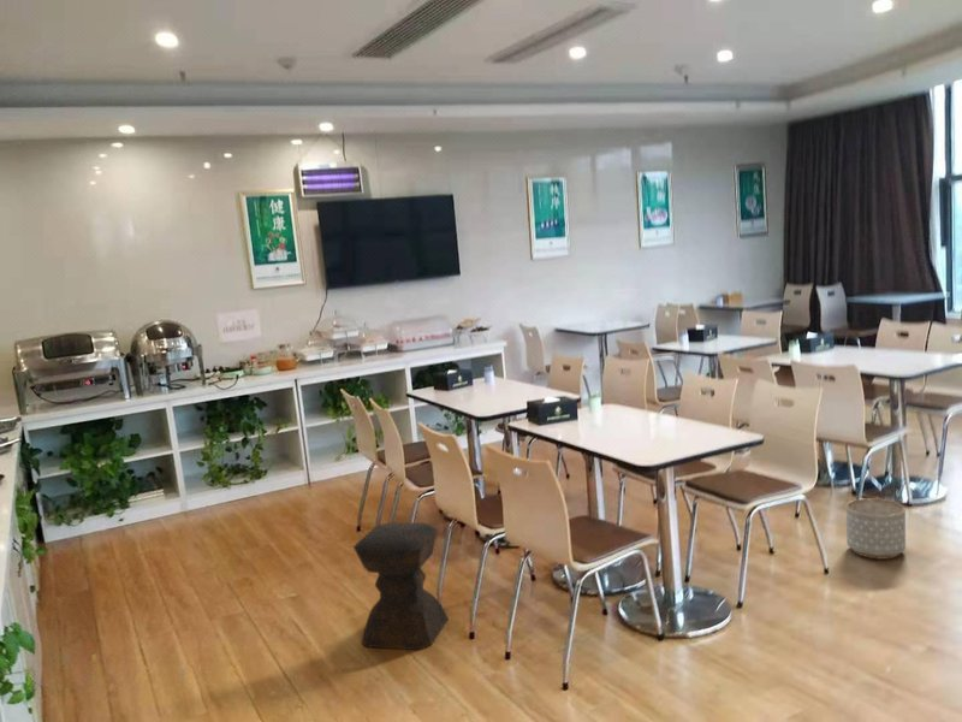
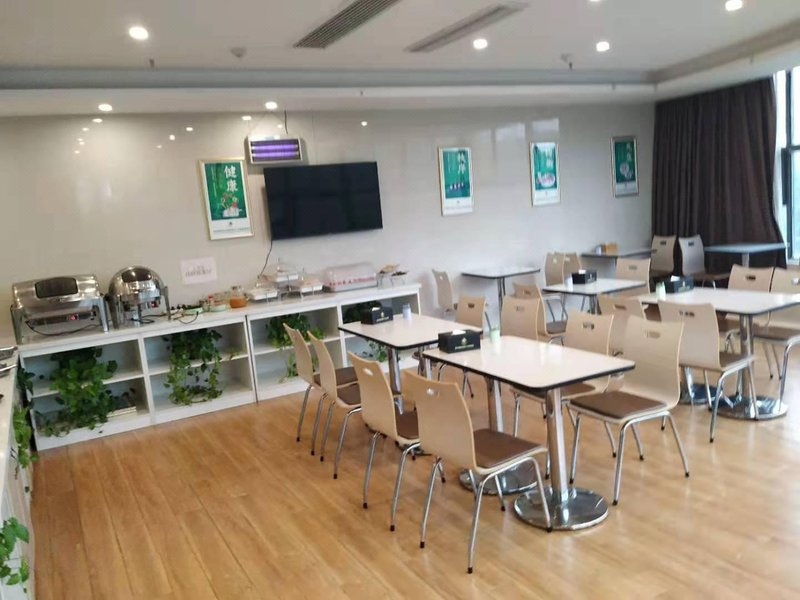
- planter (875, 528)
- stool (400, 581)
